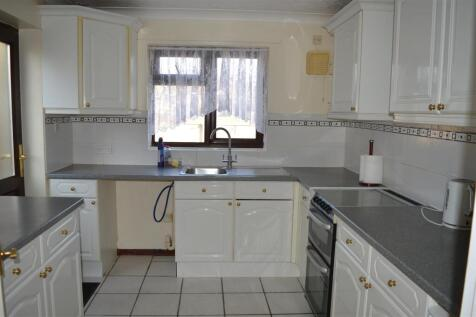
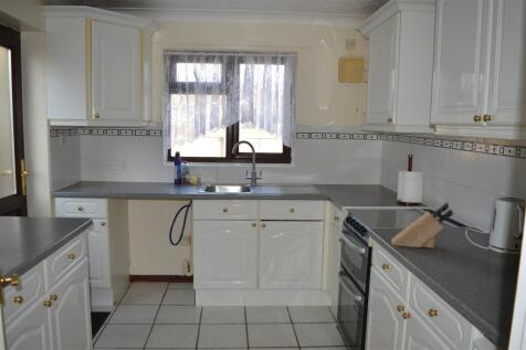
+ knife block (421, 223)
